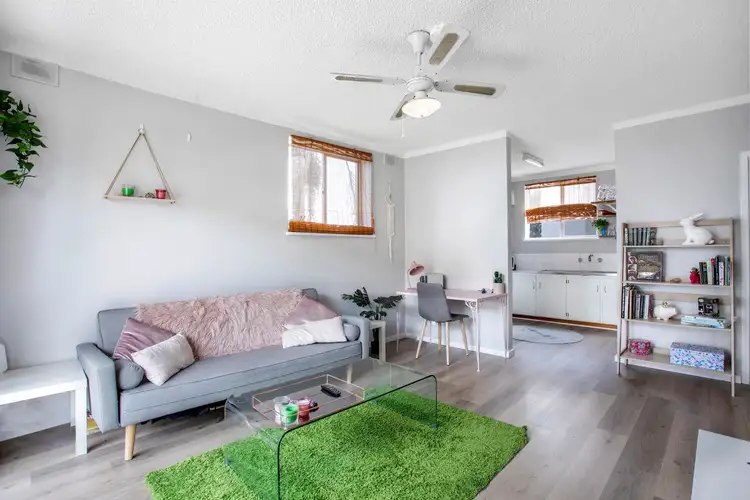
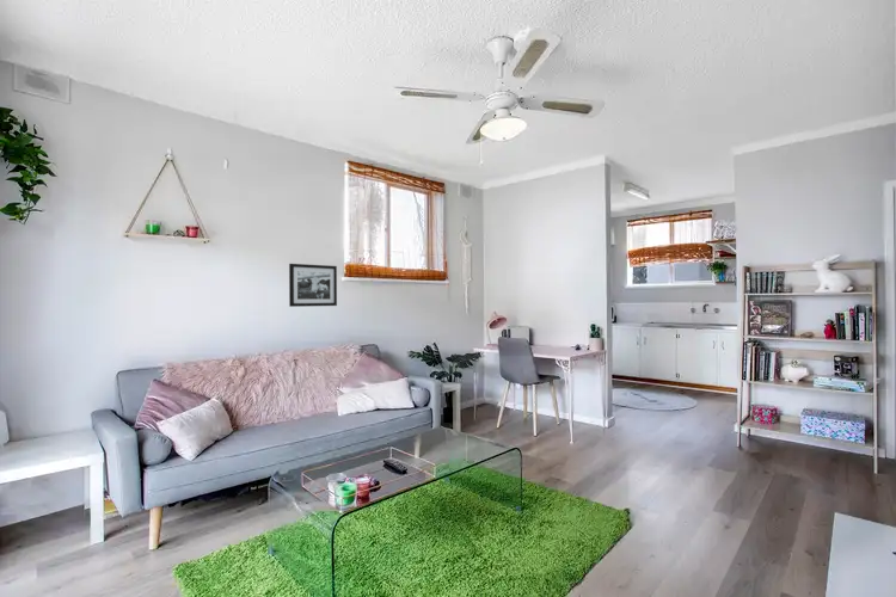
+ picture frame (313, 285)
